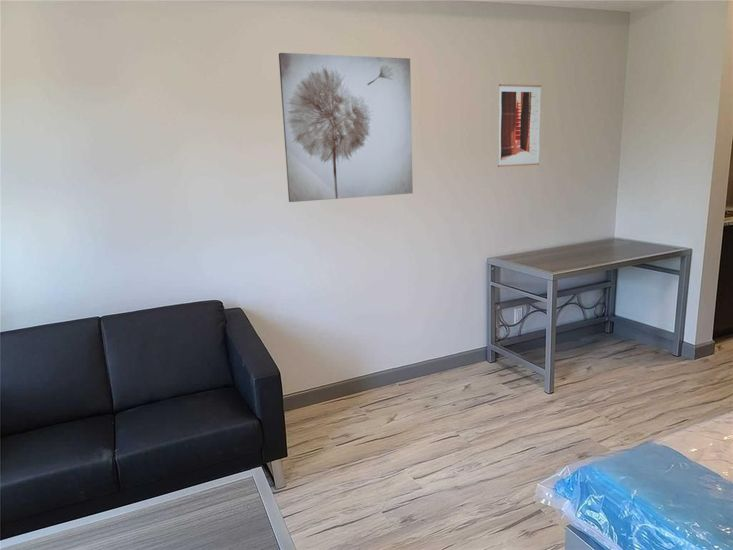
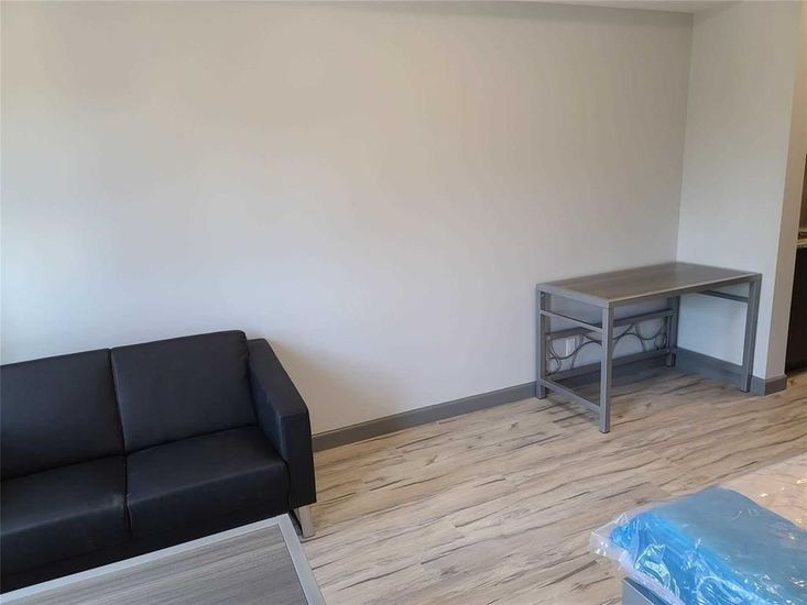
- wall art (519, 125)
- wall art (350, 128)
